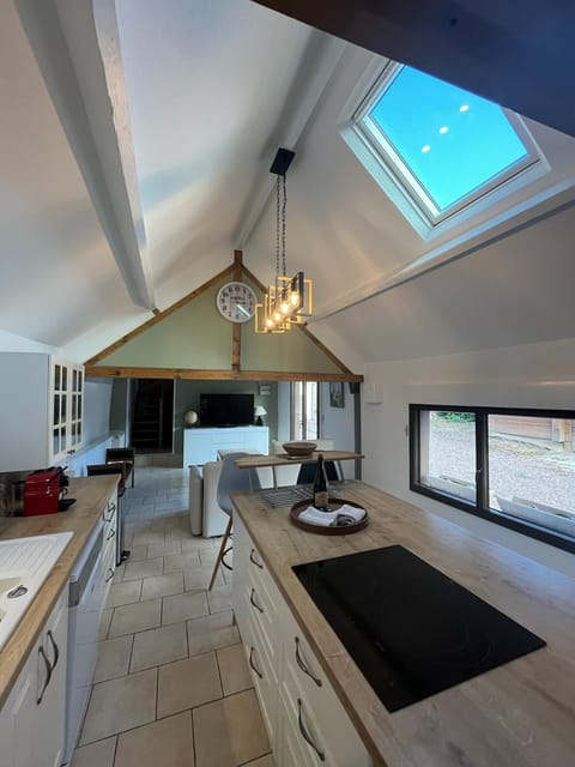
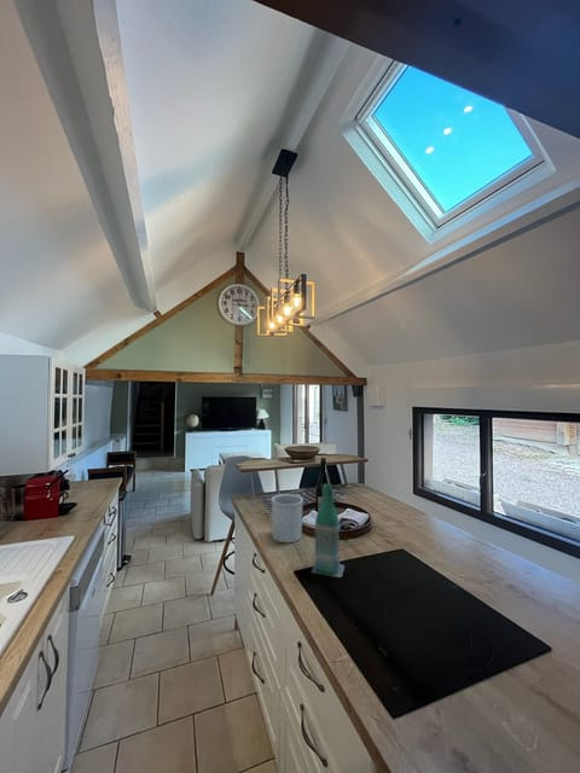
+ bottle (327, 525)
+ utensil holder (286, 517)
